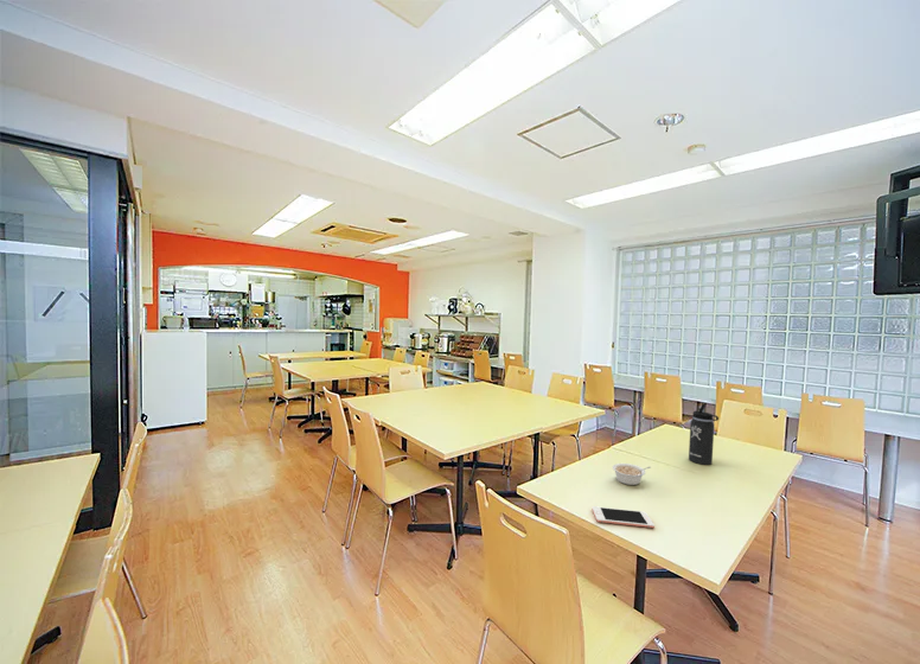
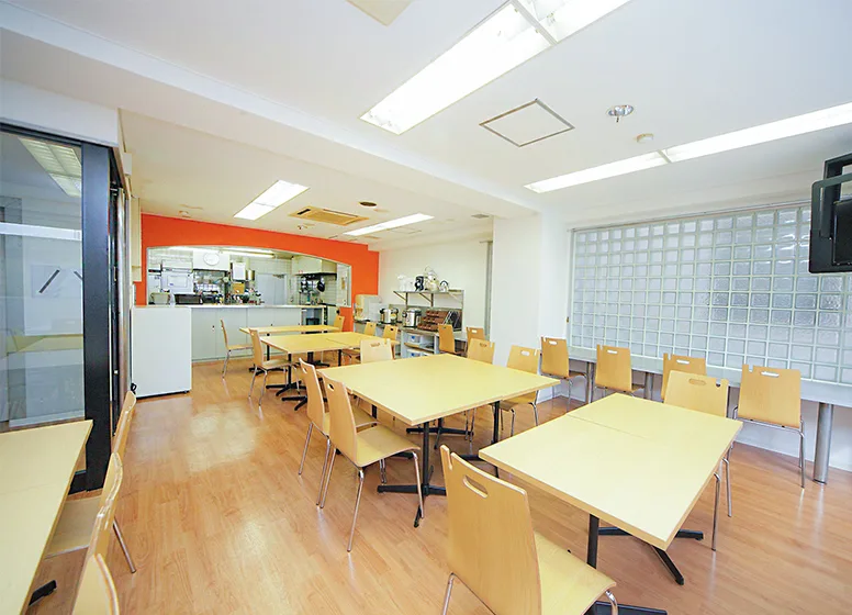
- thermos bottle (703, 433)
- cell phone (621, 516)
- legume (628, 473)
